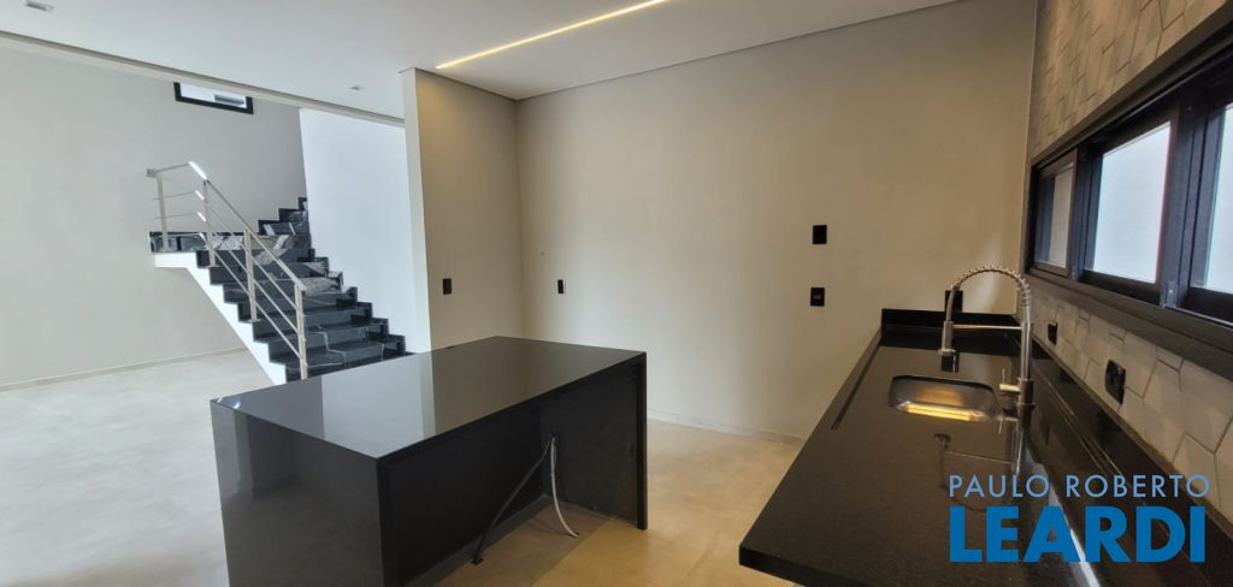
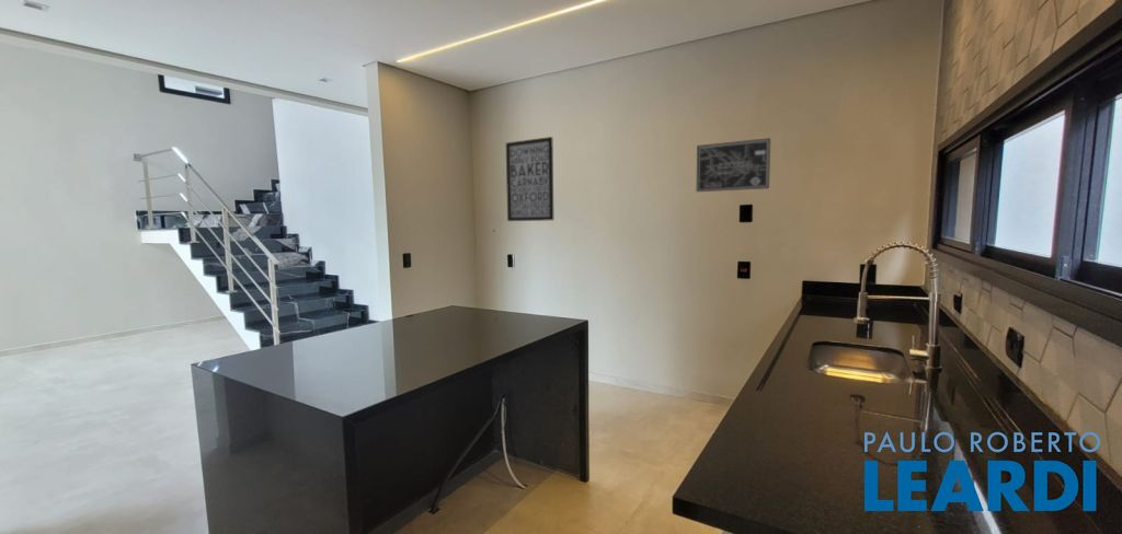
+ wall art (731, 165)
+ wall art (529, 181)
